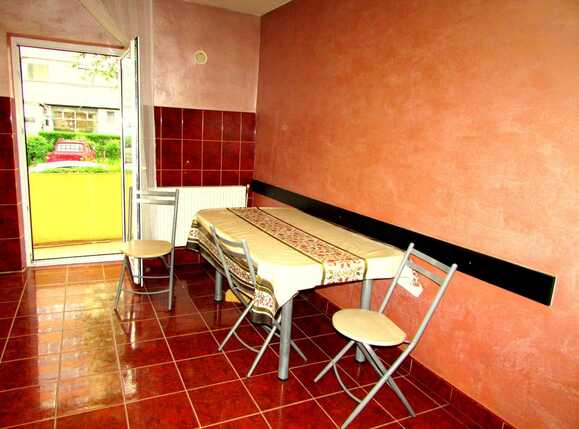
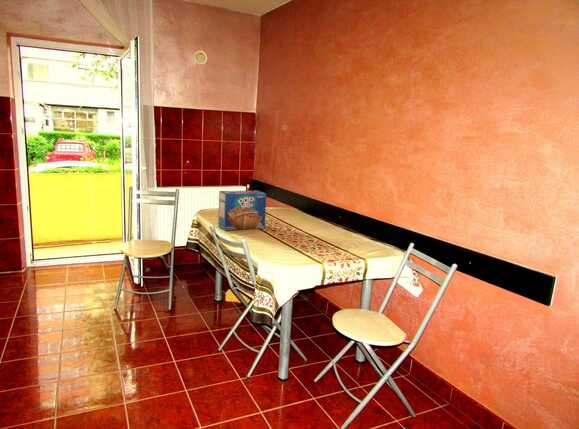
+ toaster pastry box (242, 209)
